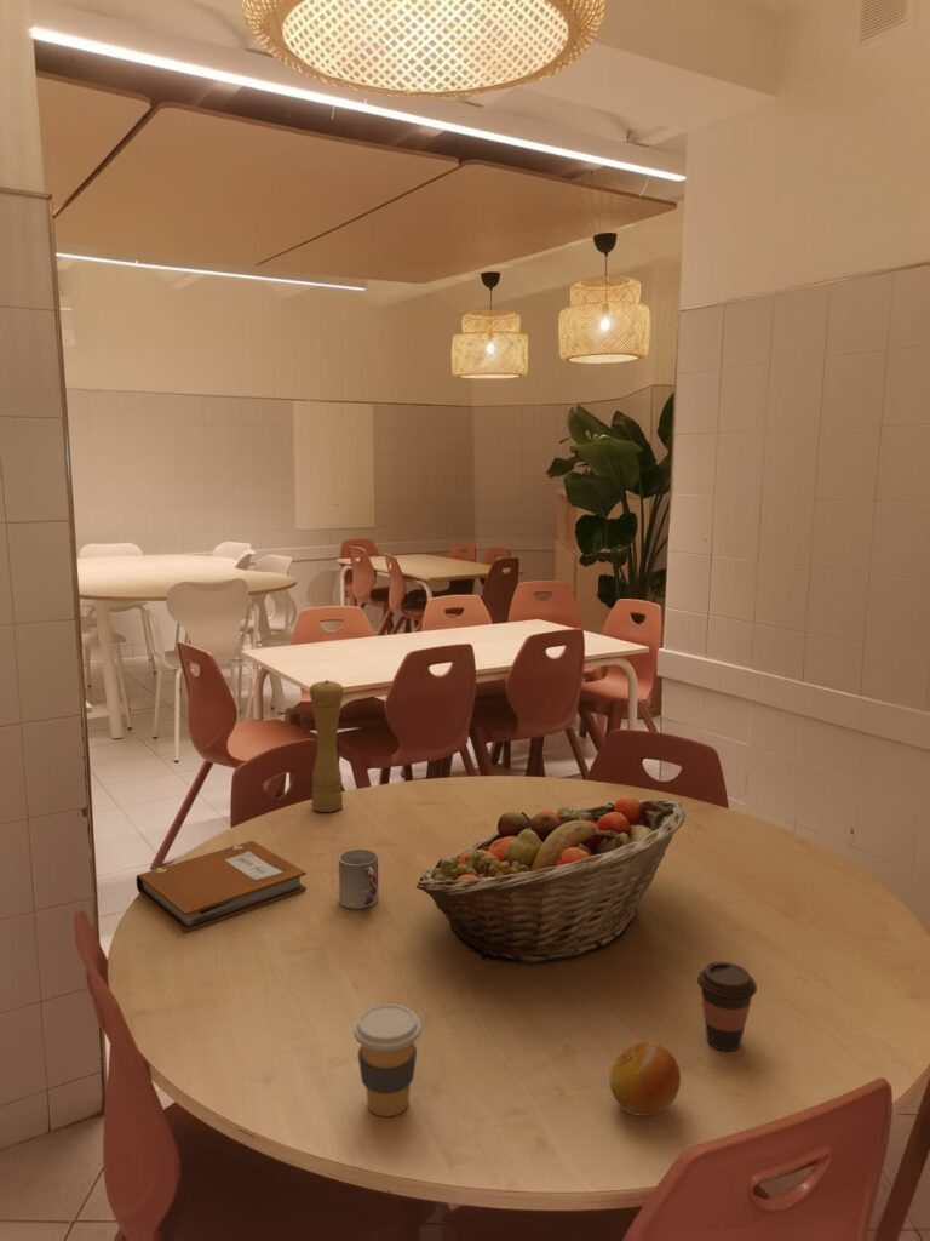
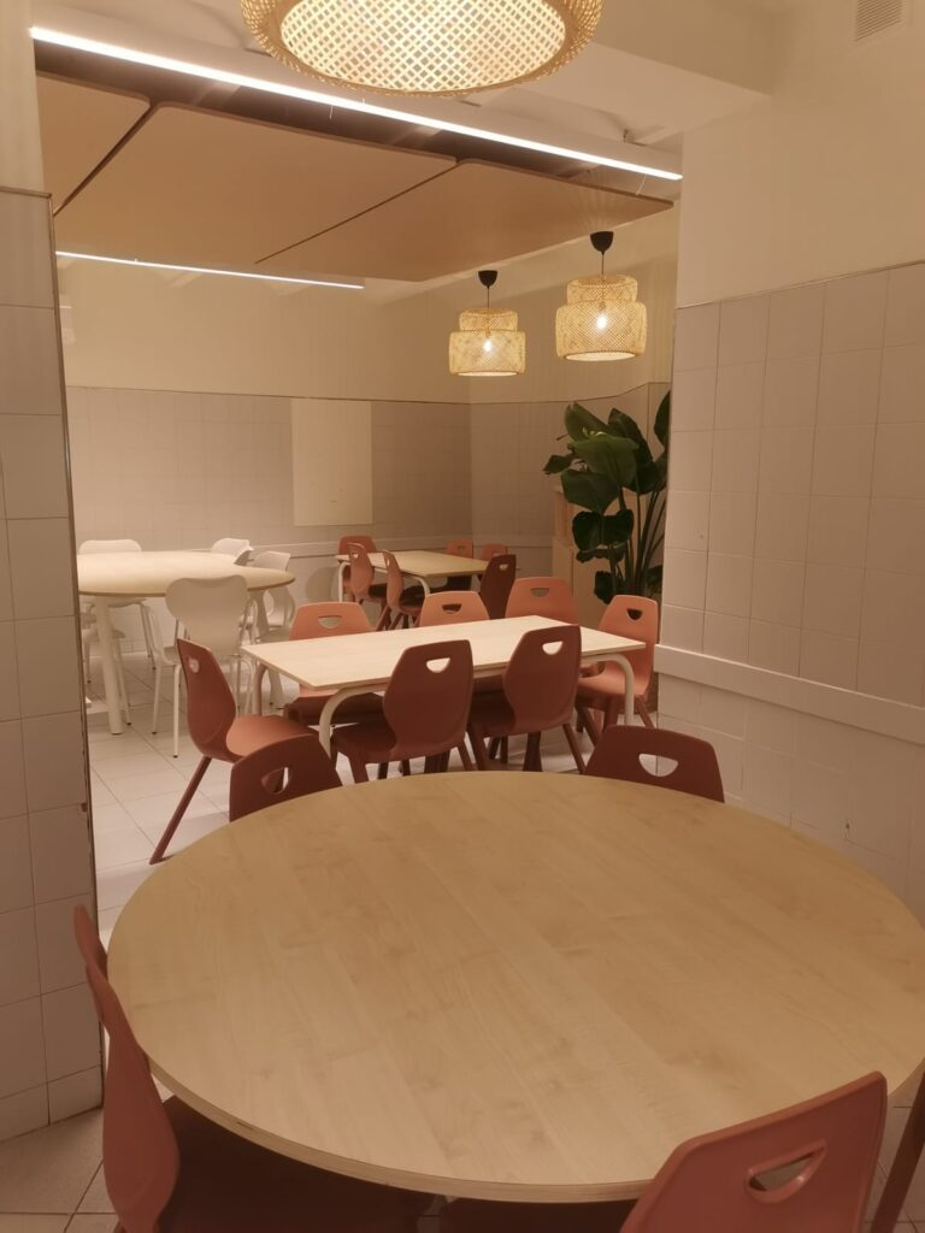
- coffee cup (388, 1062)
- fruit (644, 1077)
- pepper mill (327, 744)
- cup (362, 881)
- coffee cup (725, 1007)
- notebook (224, 880)
- fruit basket (555, 864)
